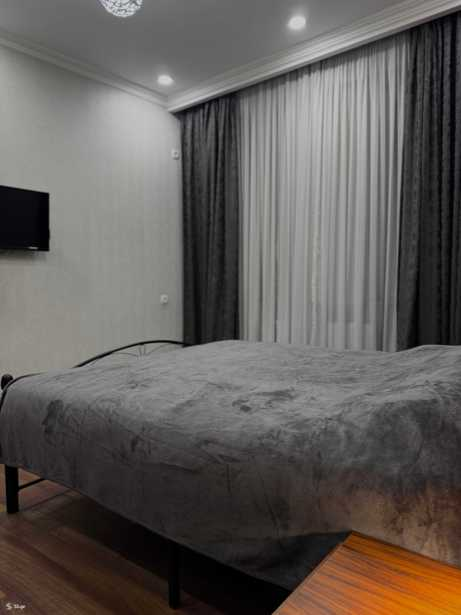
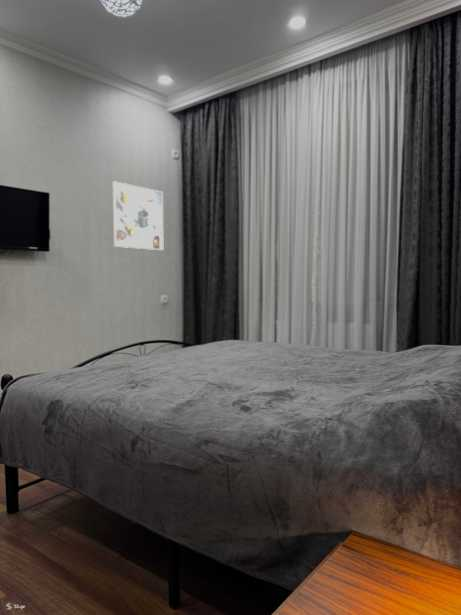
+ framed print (139, 217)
